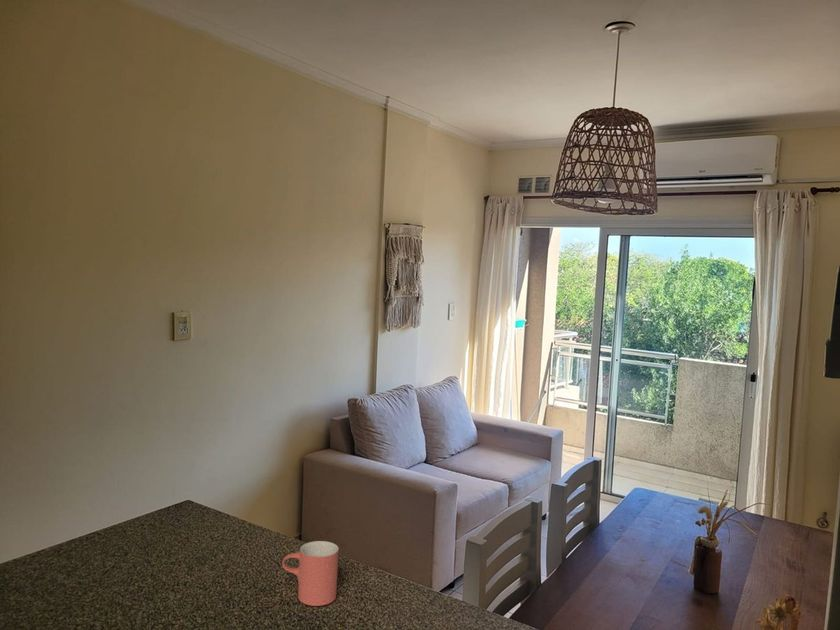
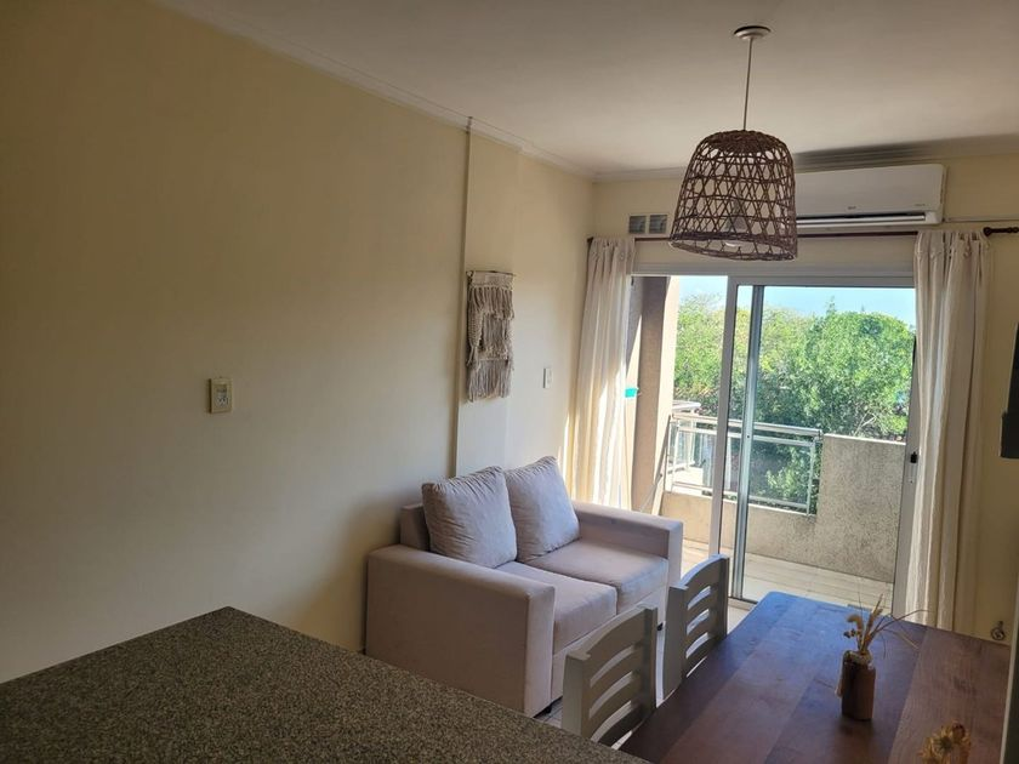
- cup (309, 572)
